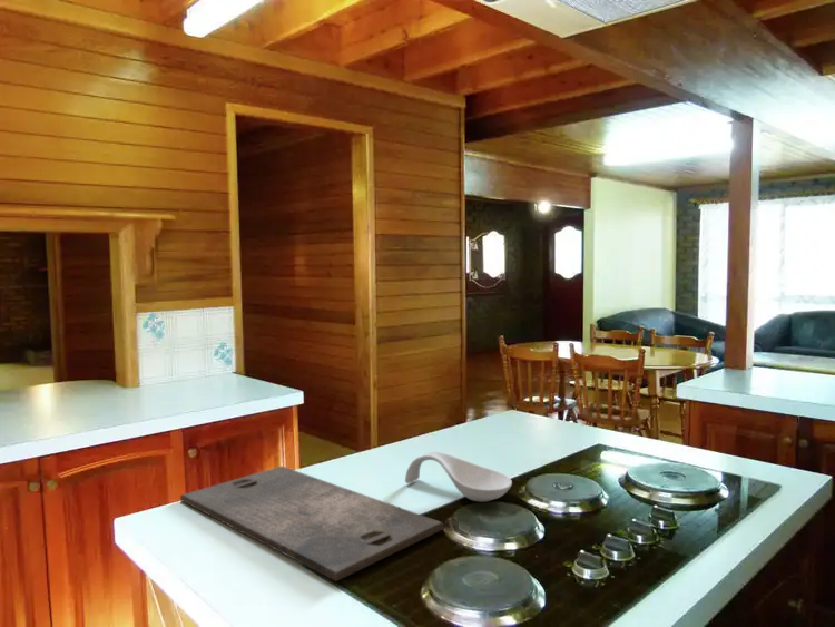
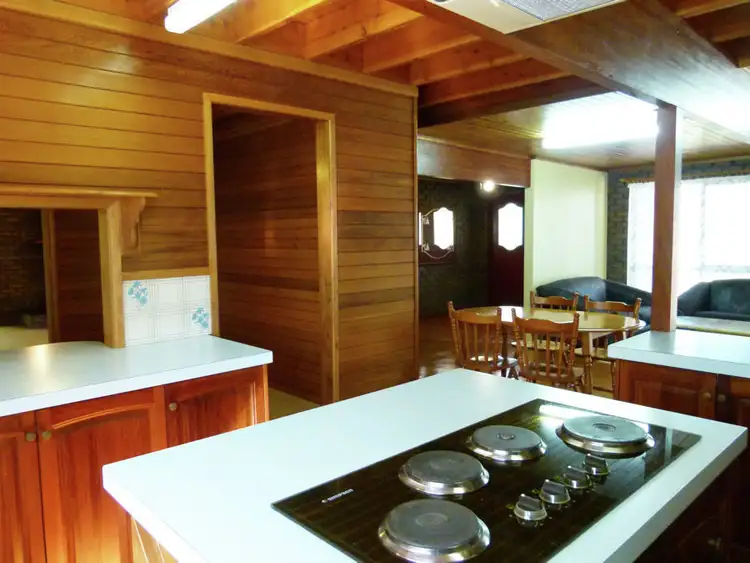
- cutting board (303, 510)
- spoon rest (456, 474)
